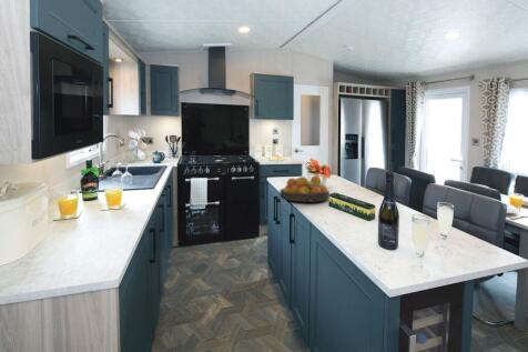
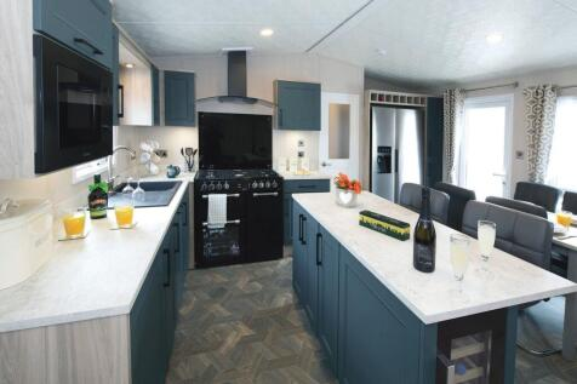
- fruit bowl (304, 187)
